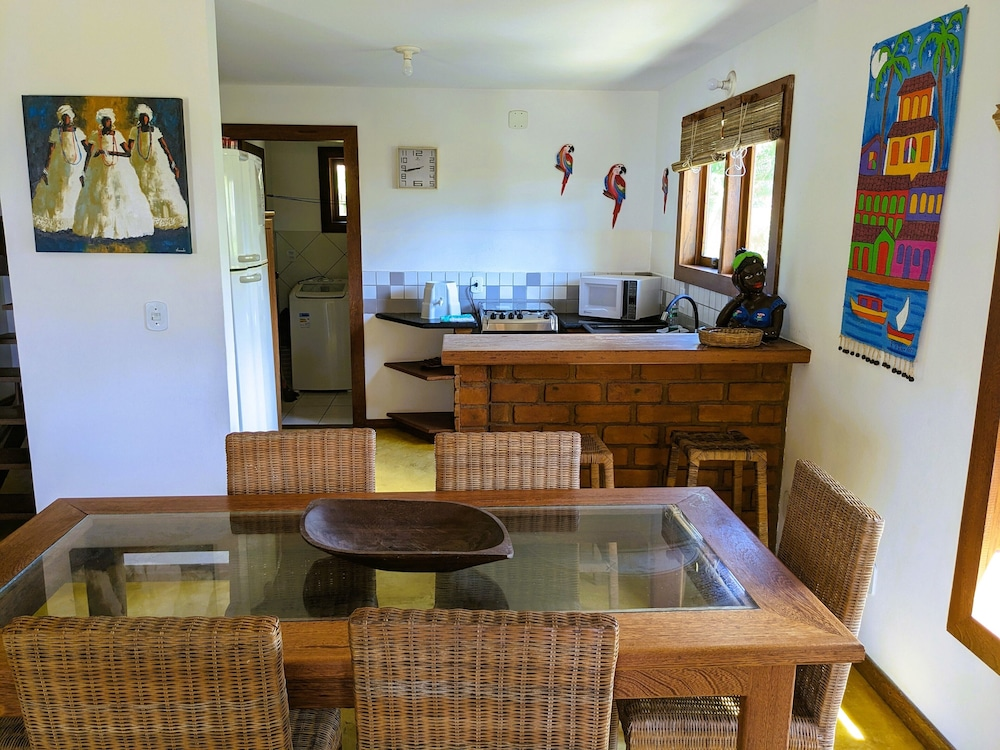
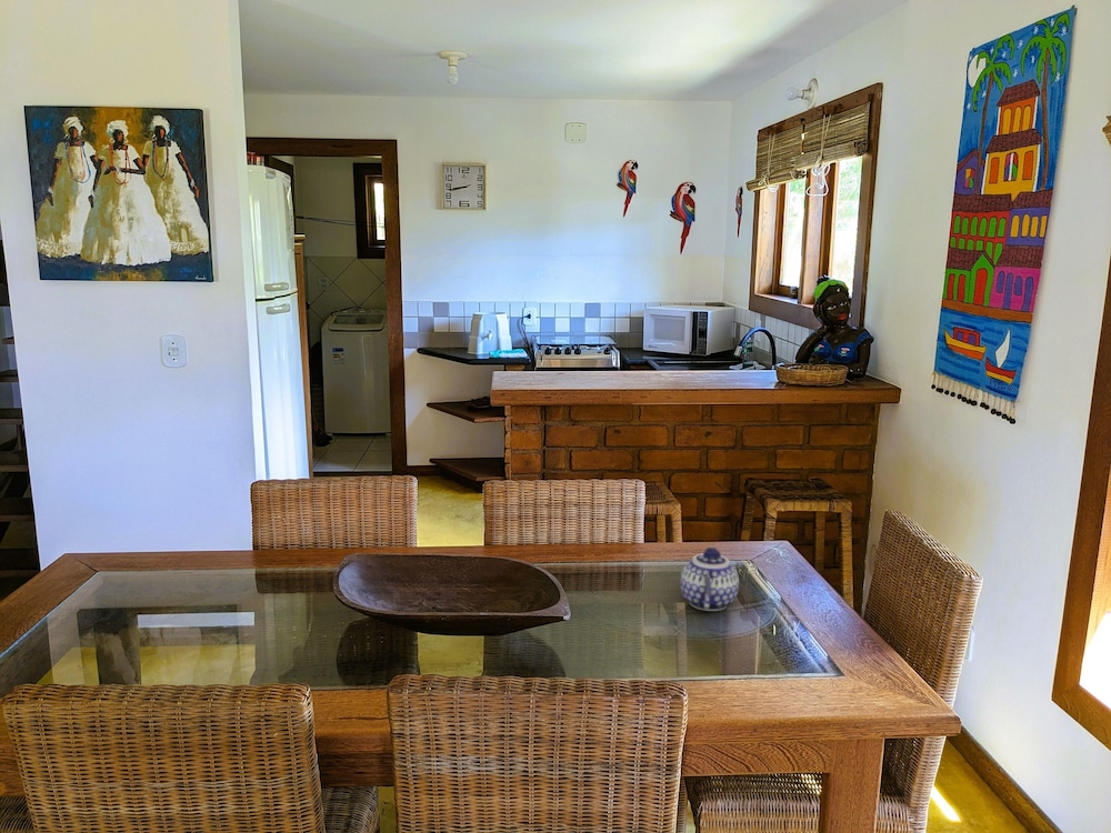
+ teapot (710, 575)
